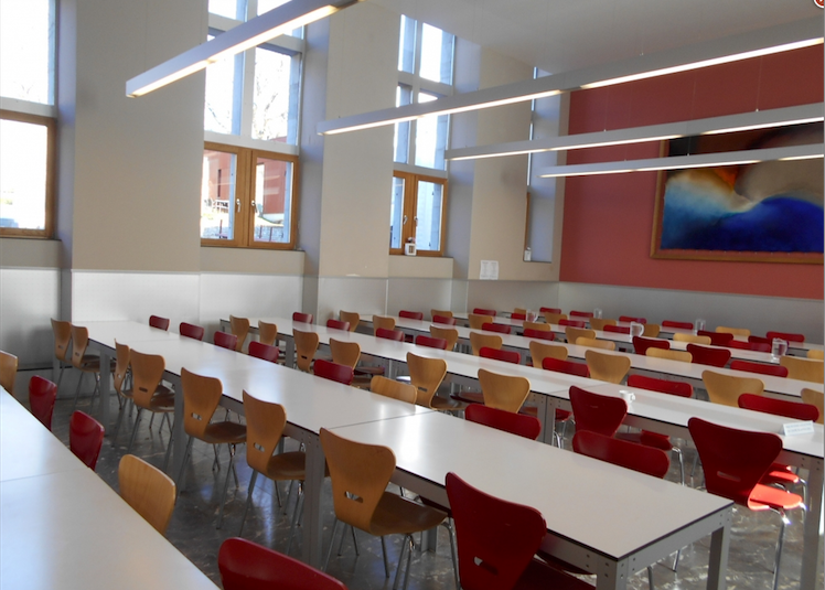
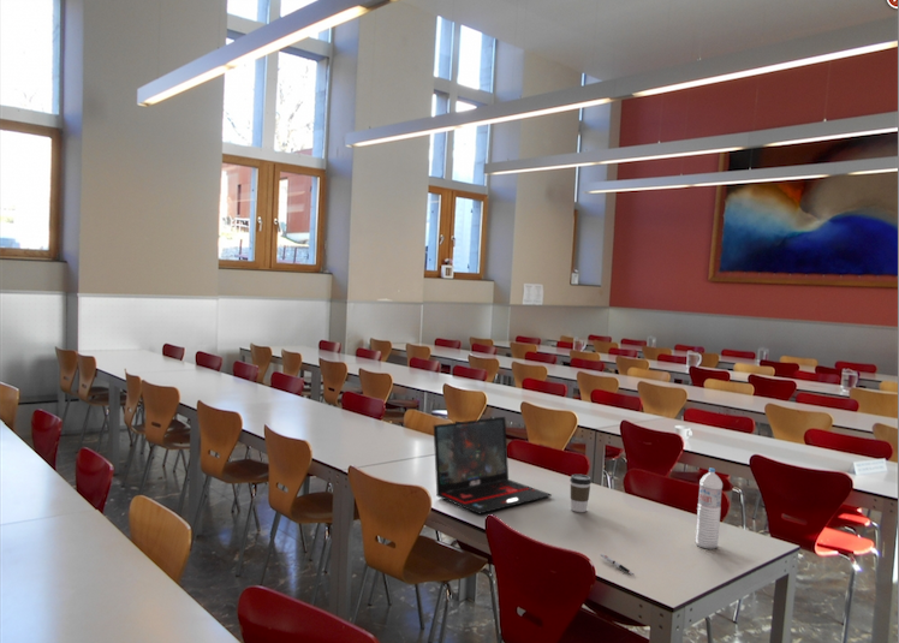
+ pen (617, 564)
+ water bottle (709, 507)
+ coffee cup (579, 493)
+ laptop (493, 462)
